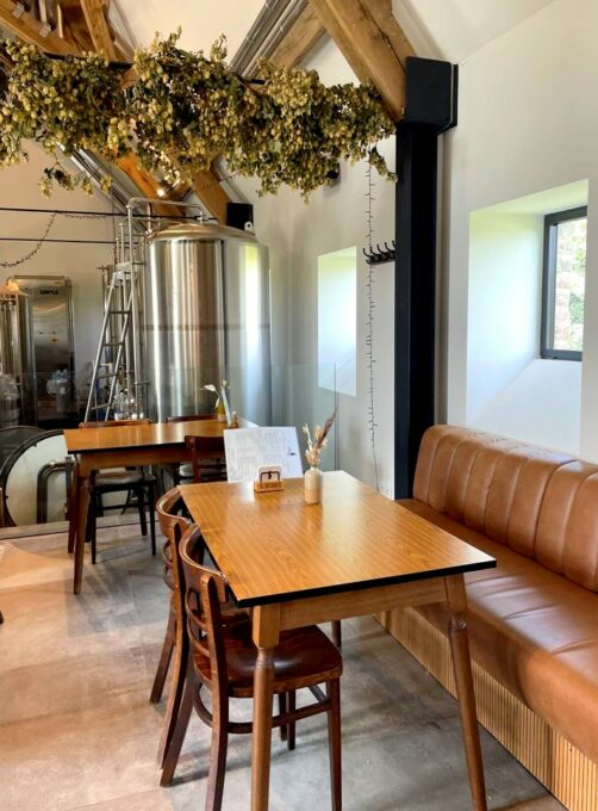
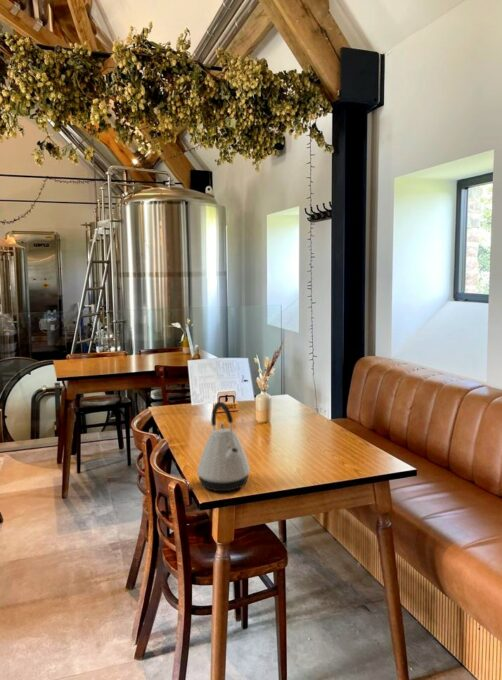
+ kettle (223, 443)
